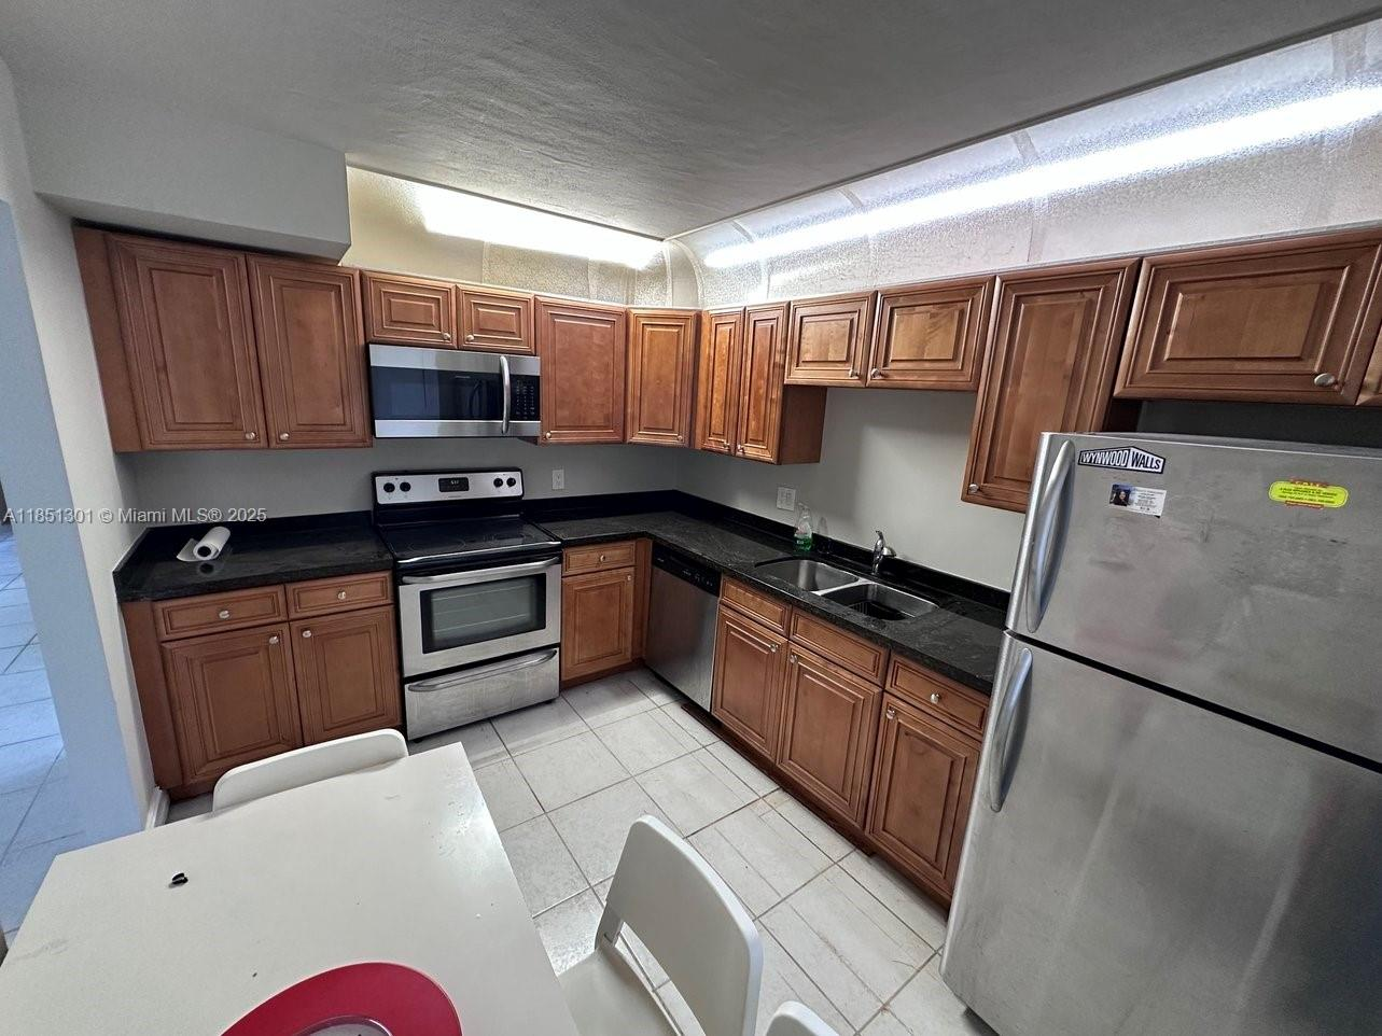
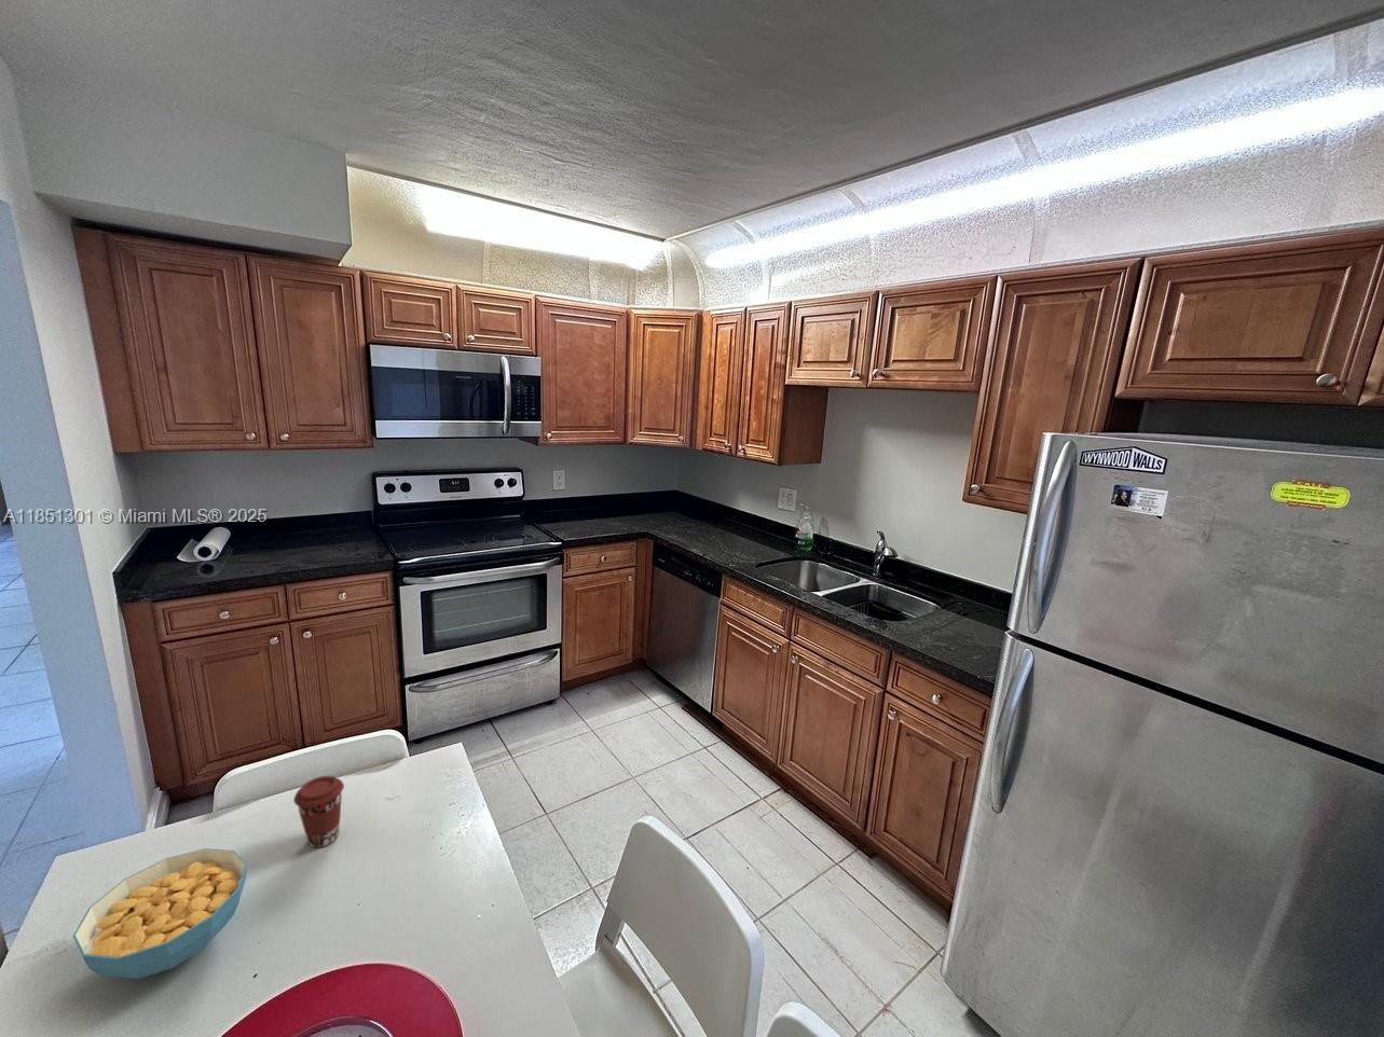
+ cereal bowl (170, 923)
+ coffee cup (320, 812)
